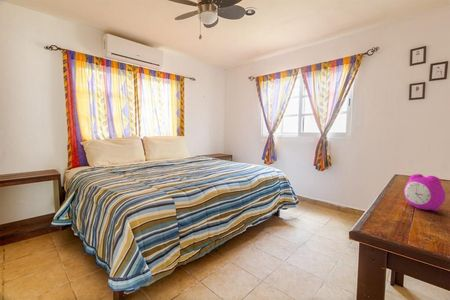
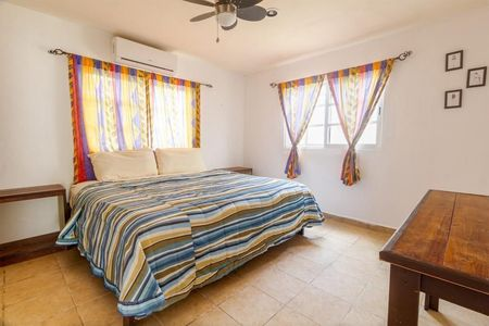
- alarm clock (423, 191)
